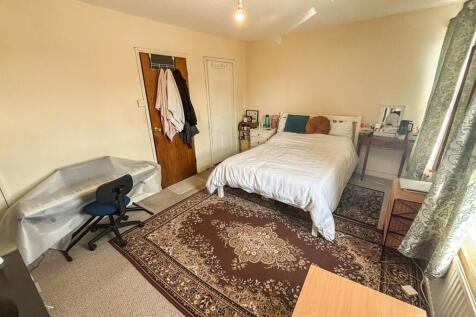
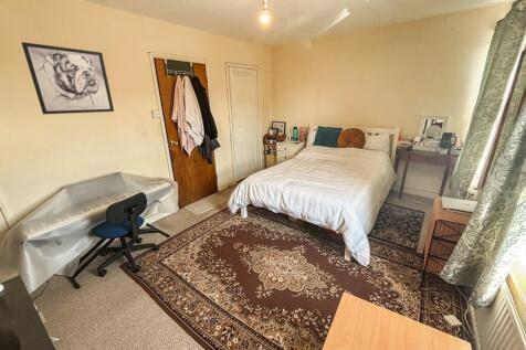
+ wall art (74, 81)
